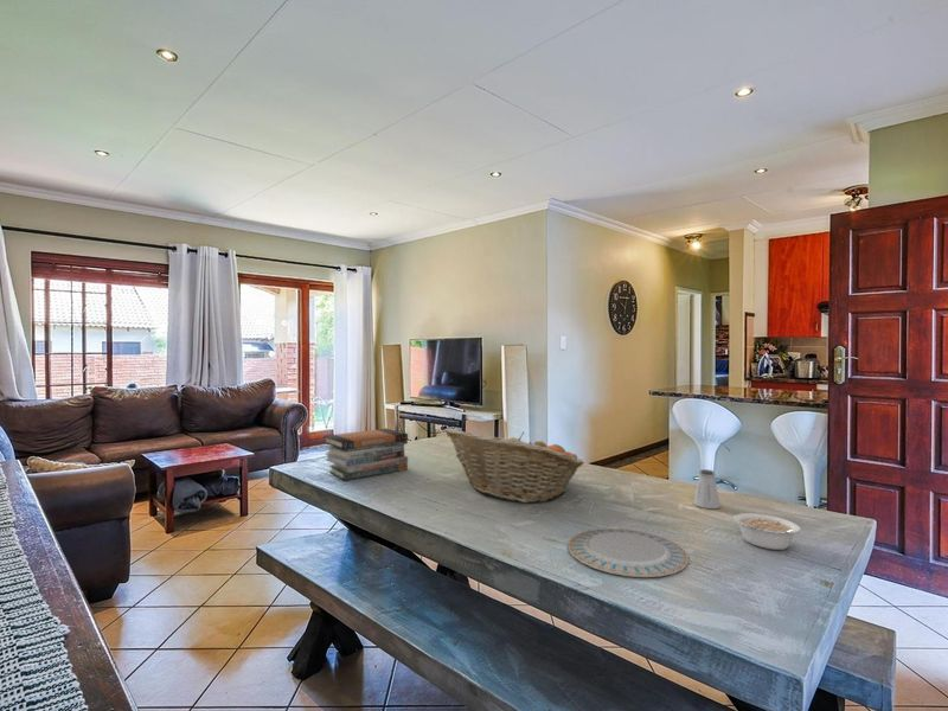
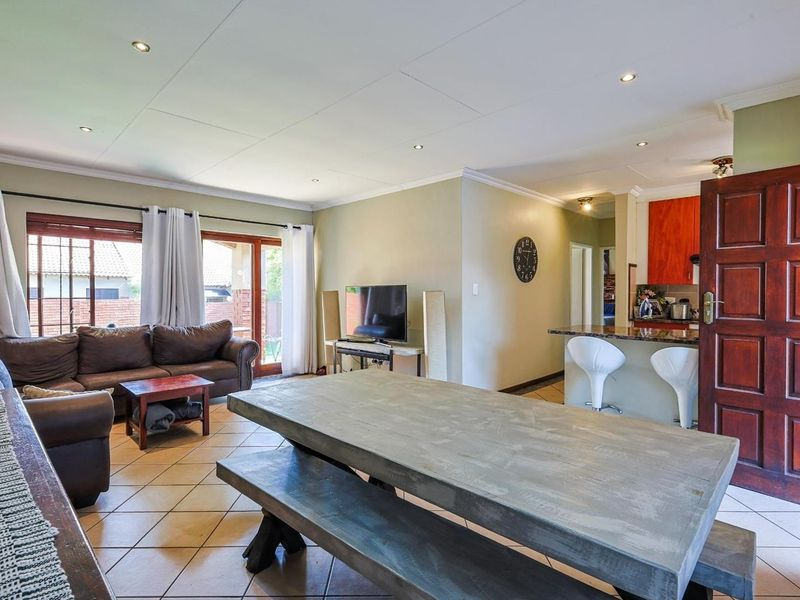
- saltshaker (706, 487)
- book stack (366, 453)
- legume (768, 531)
- chinaware (626, 547)
- fruit basket (511, 457)
